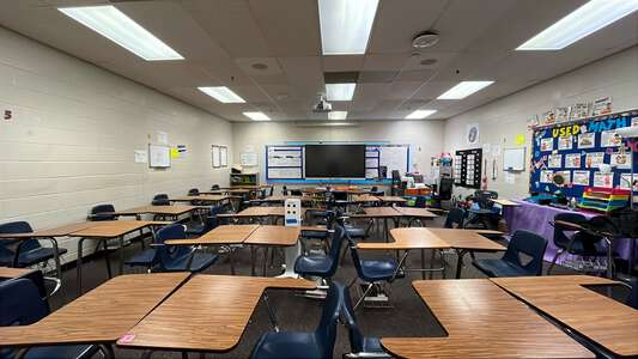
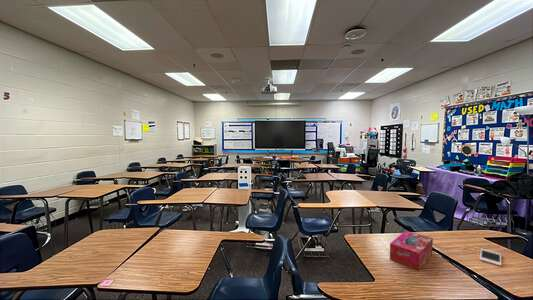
+ cell phone (490, 256)
+ tissue box (411, 248)
